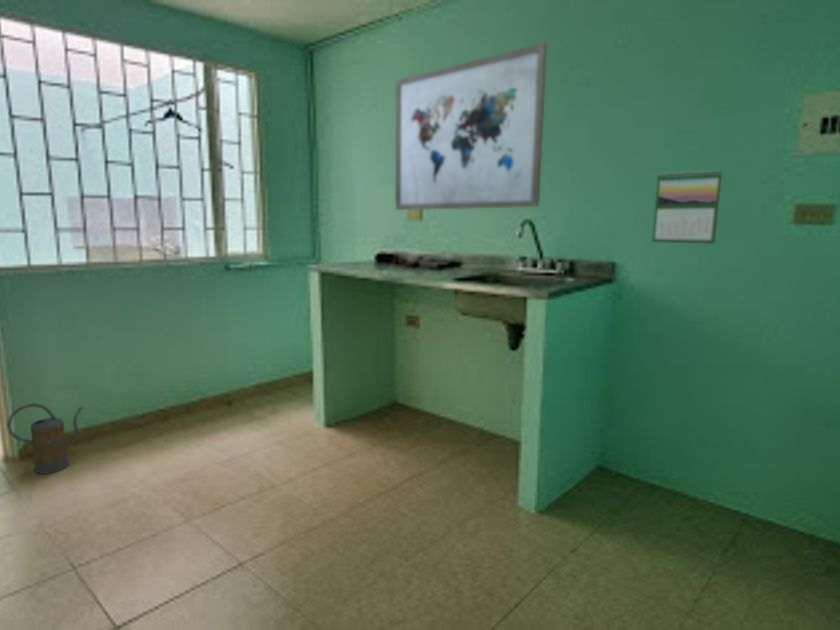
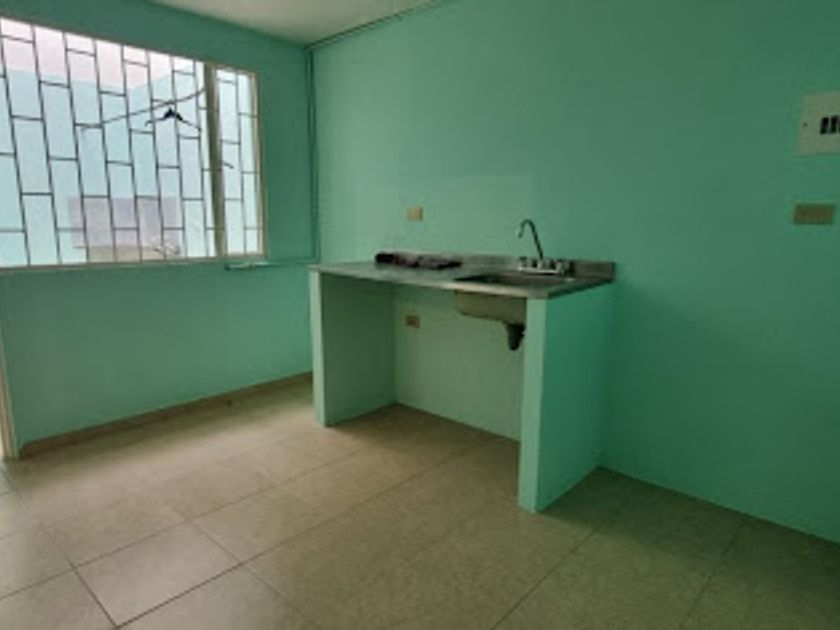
- calendar (685, 206)
- wall art (460, 137)
- watering can (49, 434)
